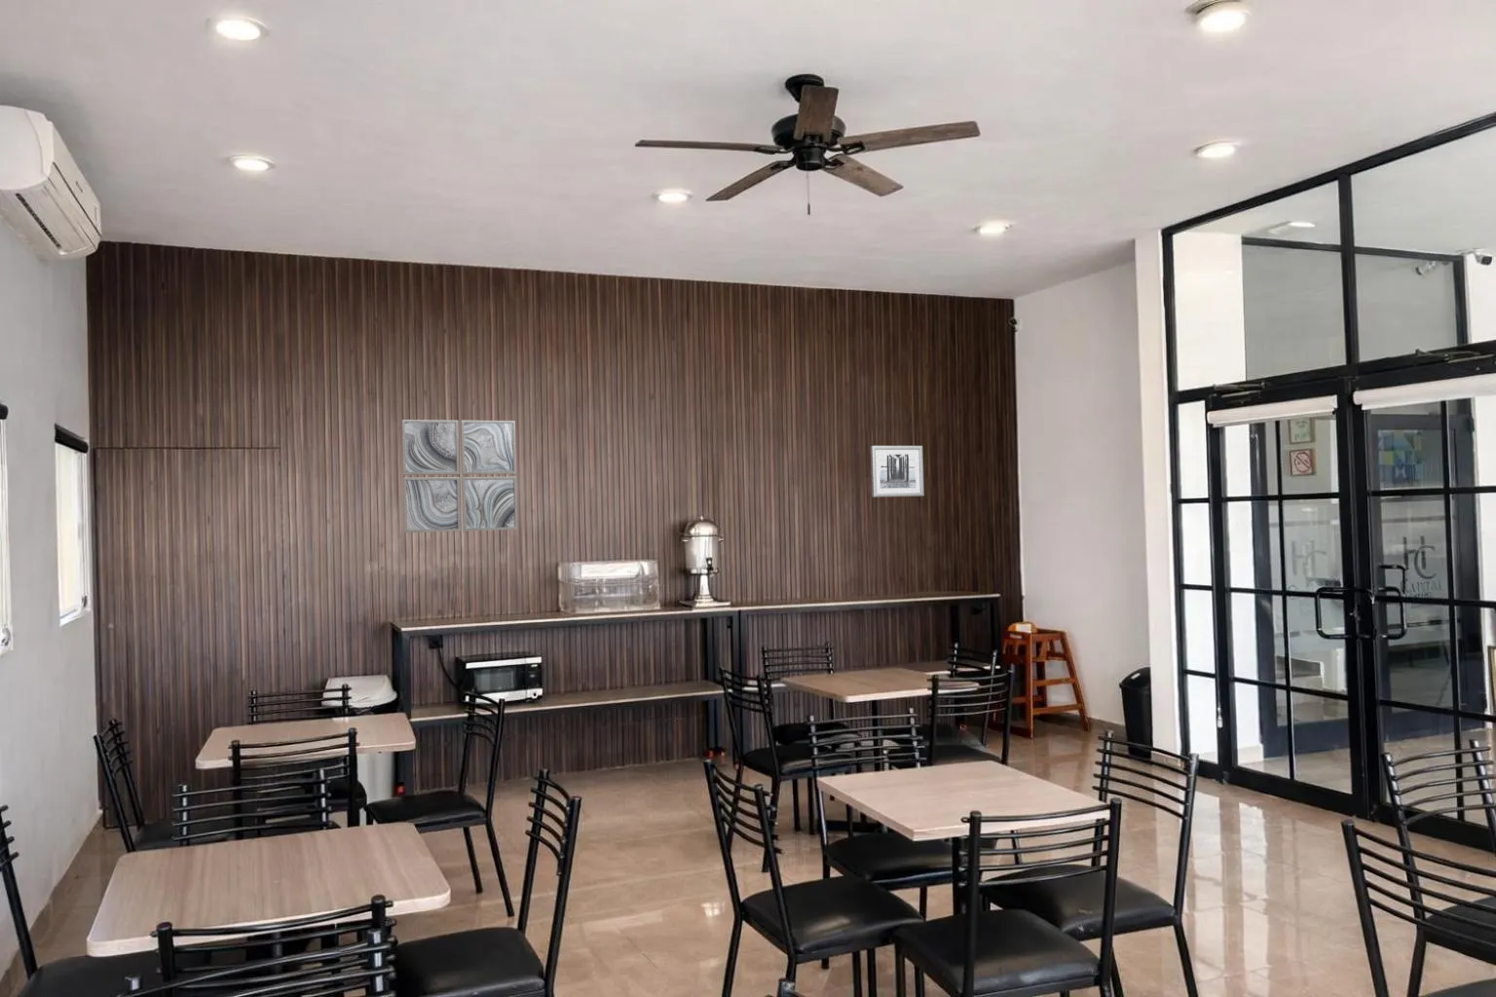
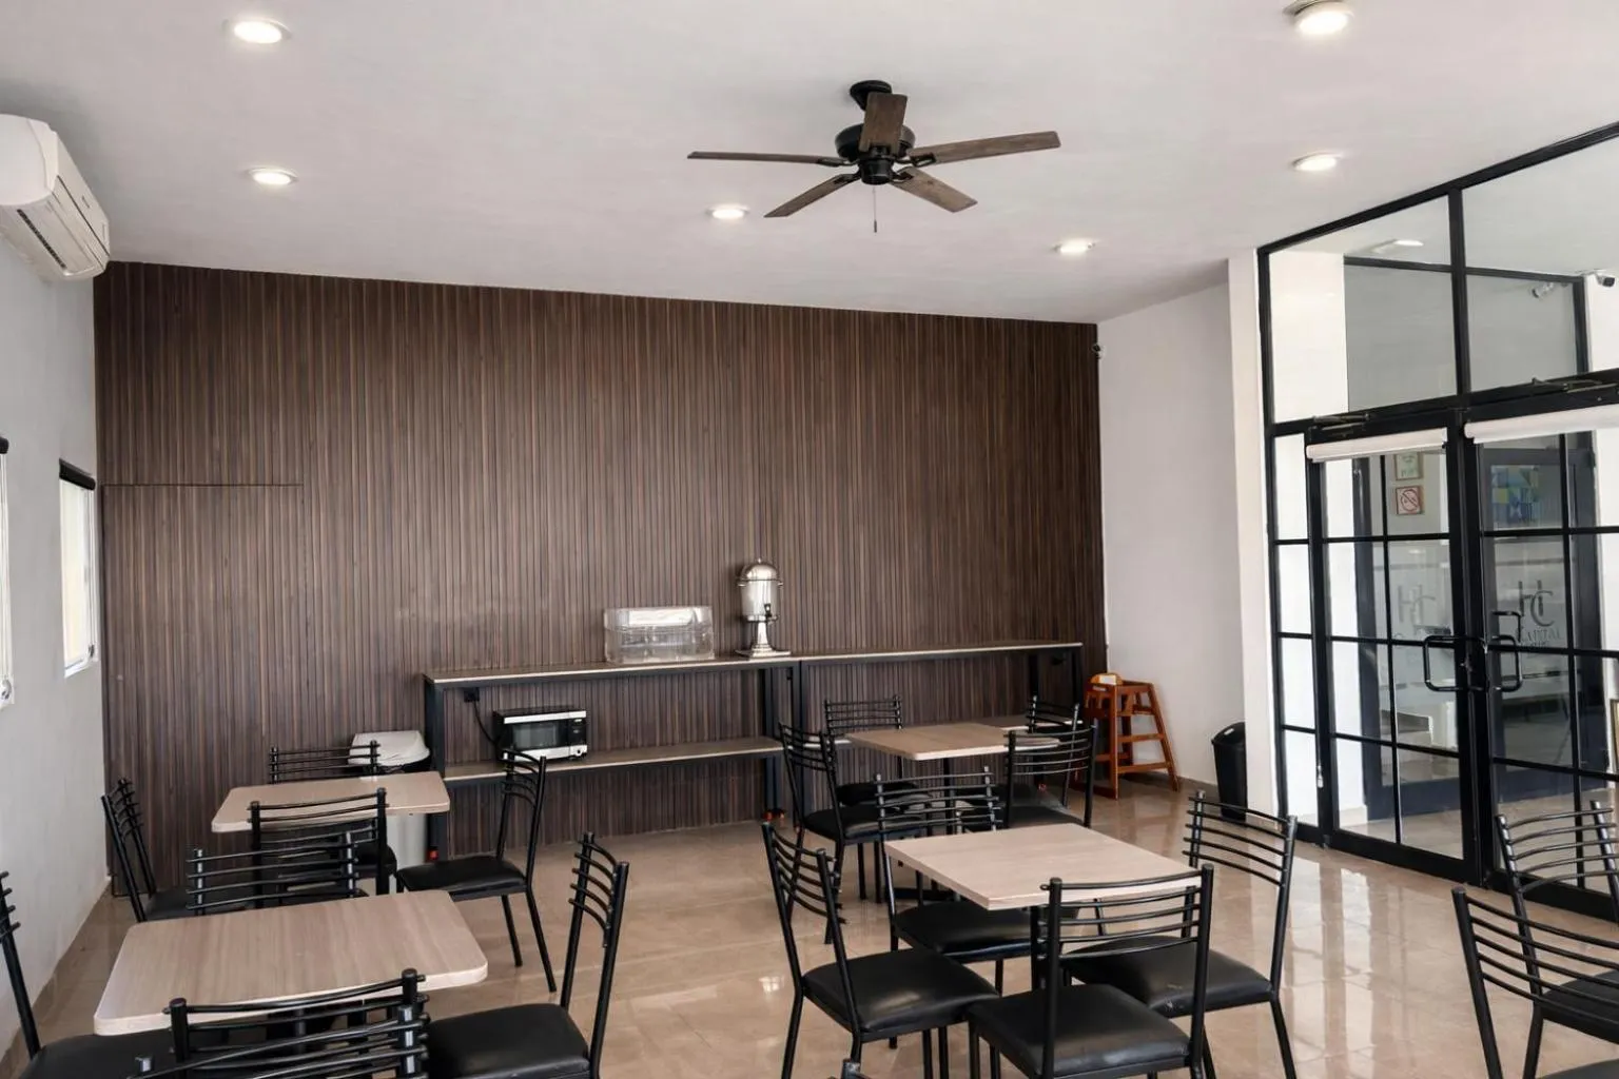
- wall art (897, 471)
- wall art (459, 477)
